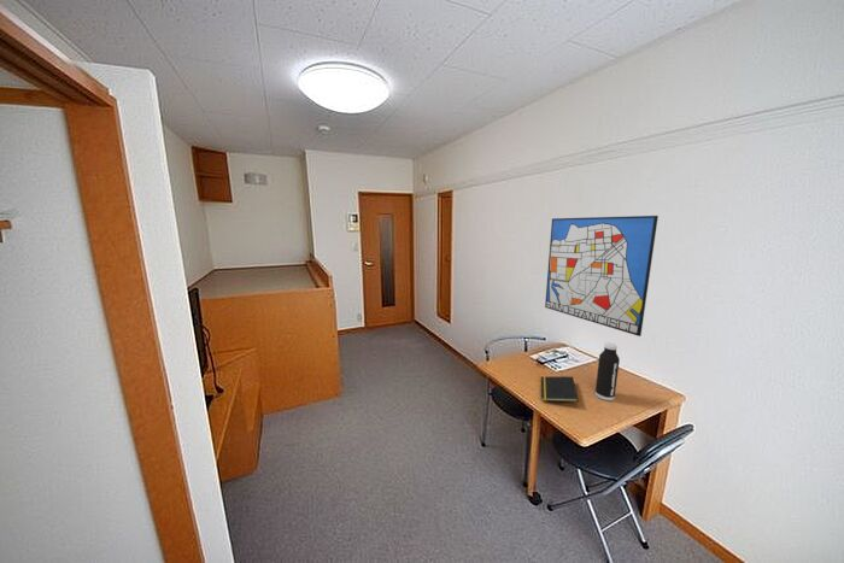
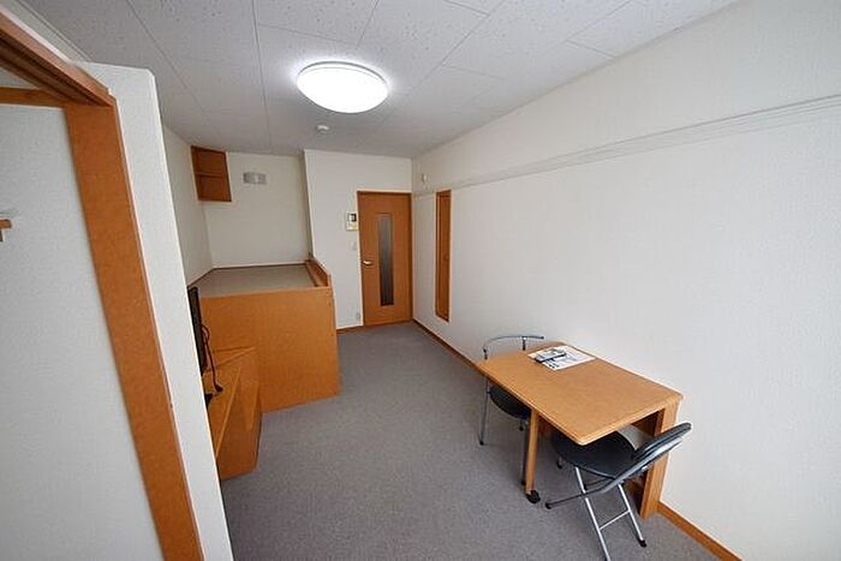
- water bottle (608, 370)
- wall art (591, 270)
- notepad (557, 387)
